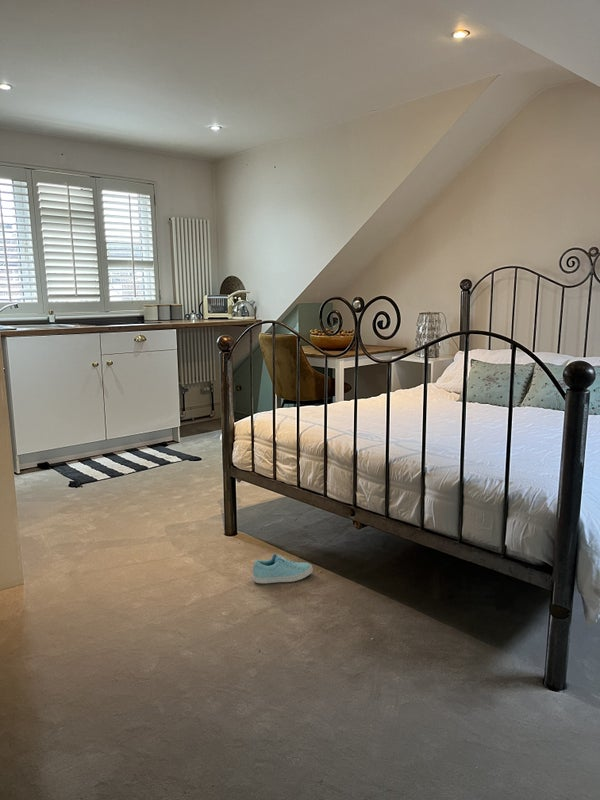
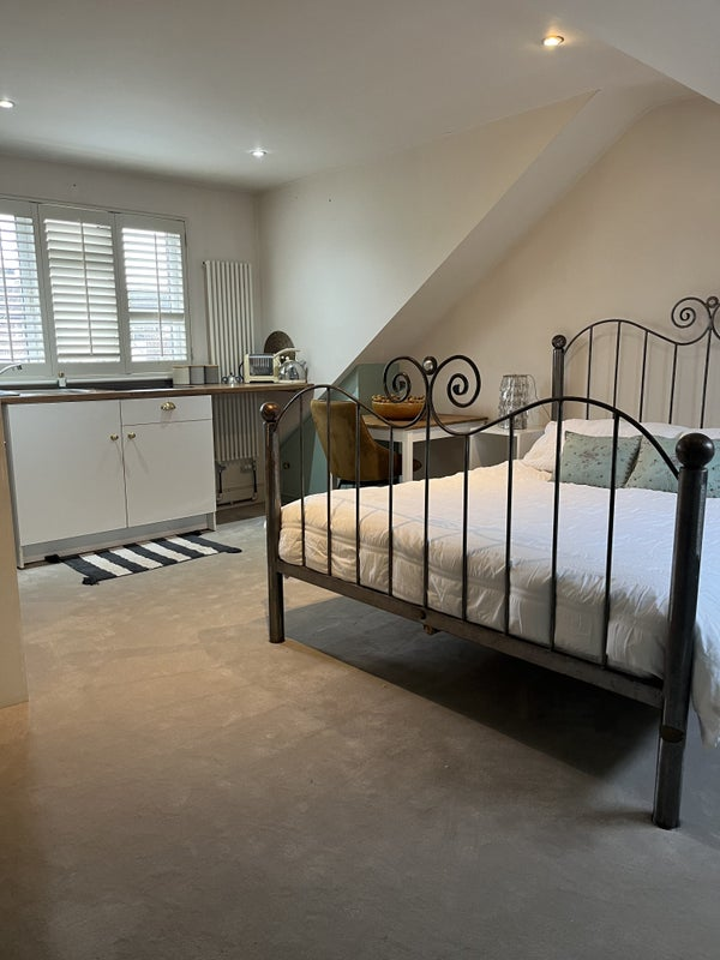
- sneaker (283, 566)
